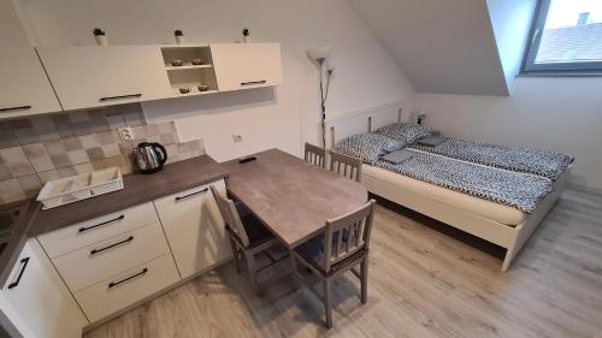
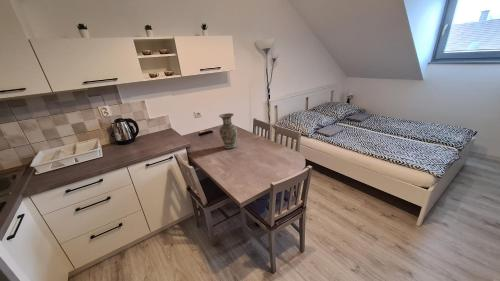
+ vase (228, 131)
